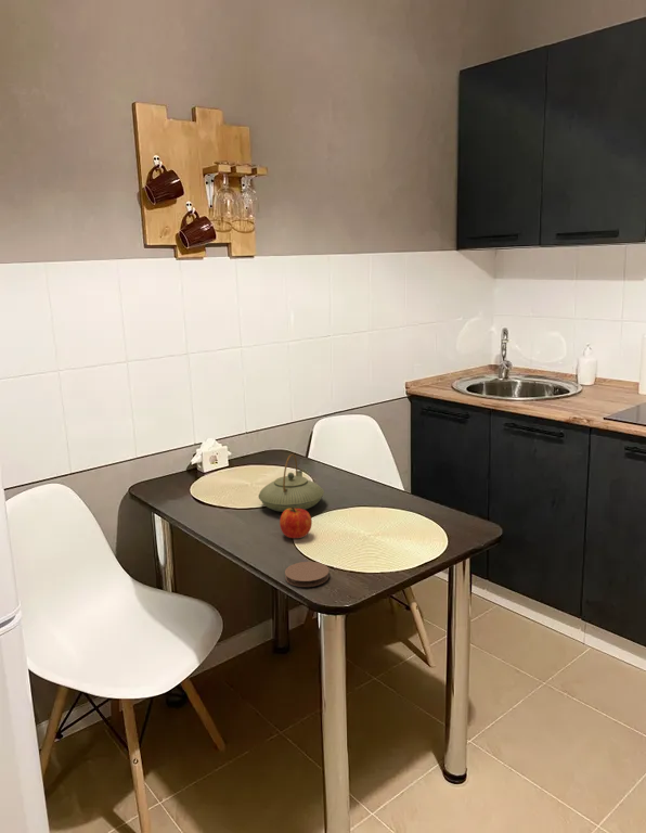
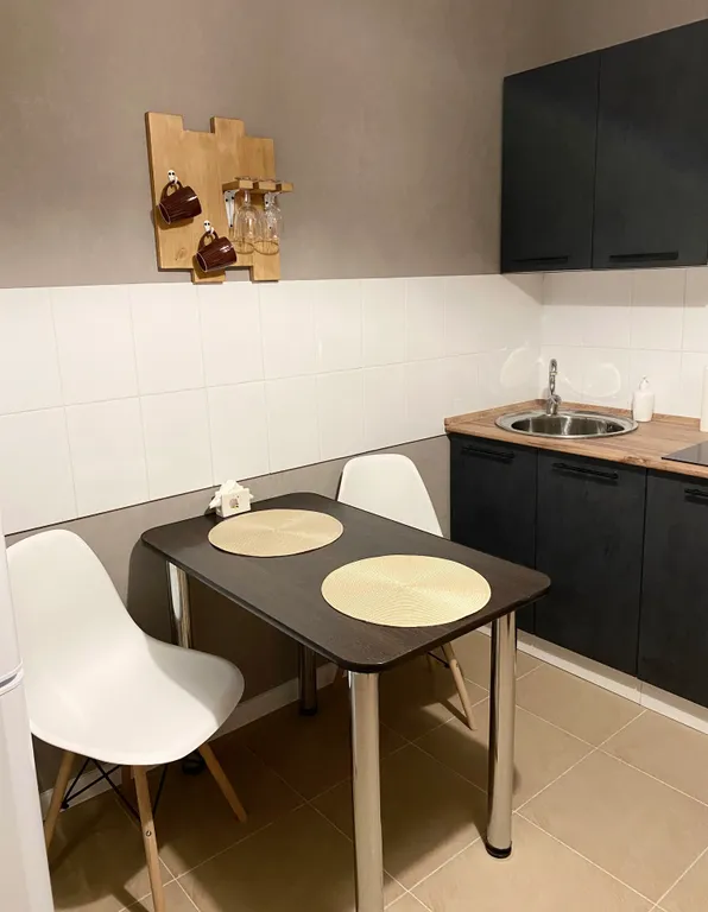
- coaster (307, 574)
- teapot (292, 478)
- fruit (295, 521)
